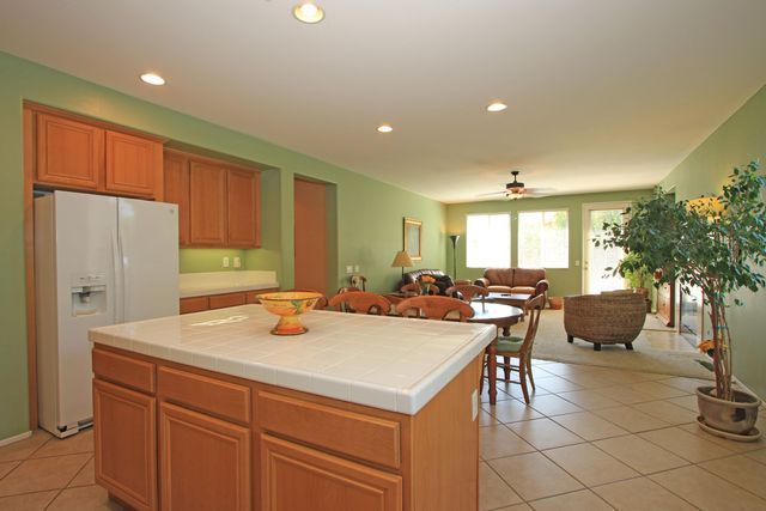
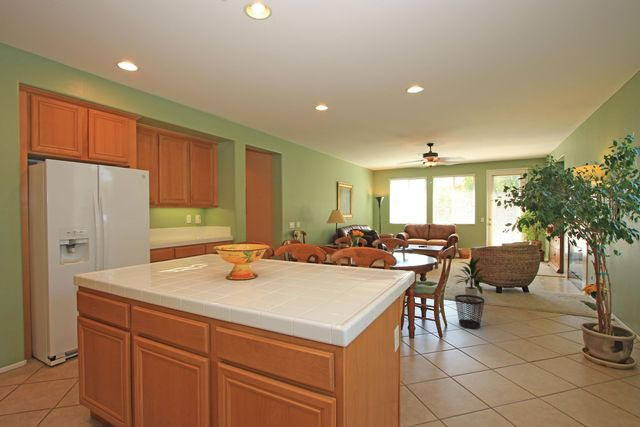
+ wastebasket (469, 311)
+ indoor plant (471, 278)
